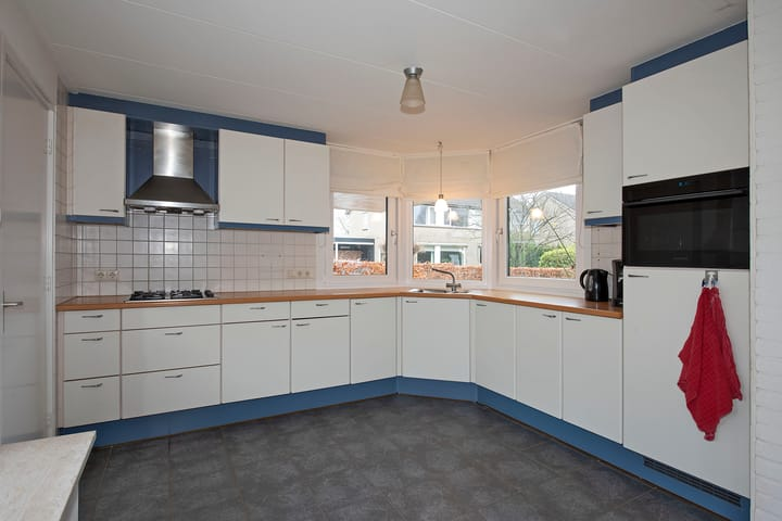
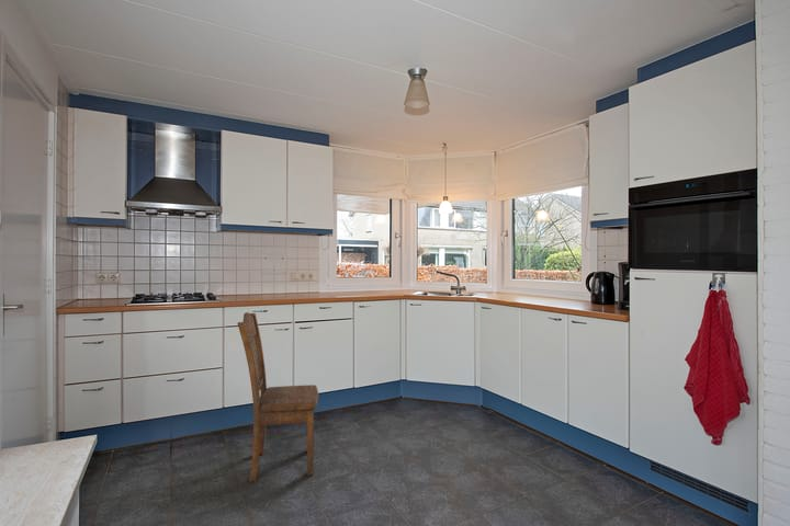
+ dining chair (281, 387)
